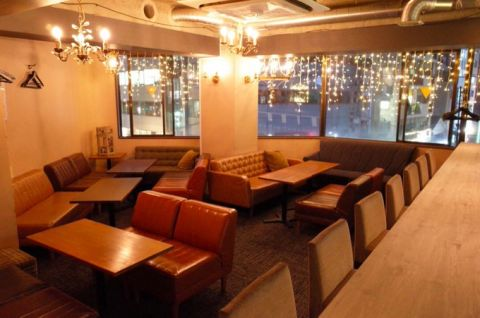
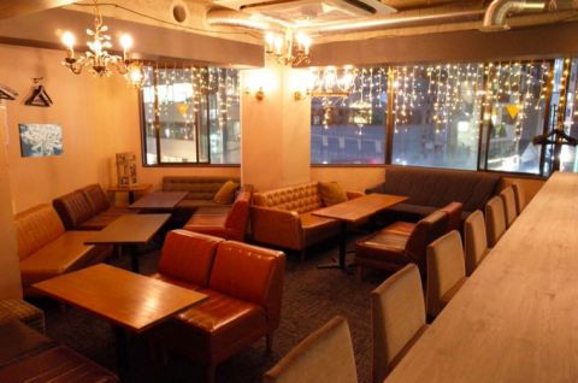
+ wall art (41, 140)
